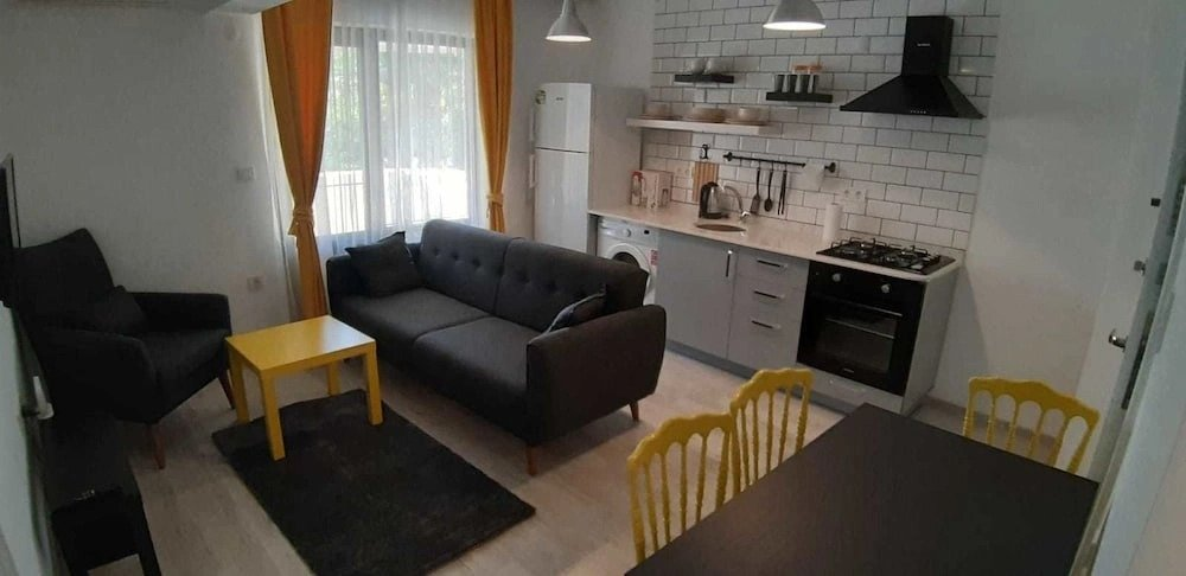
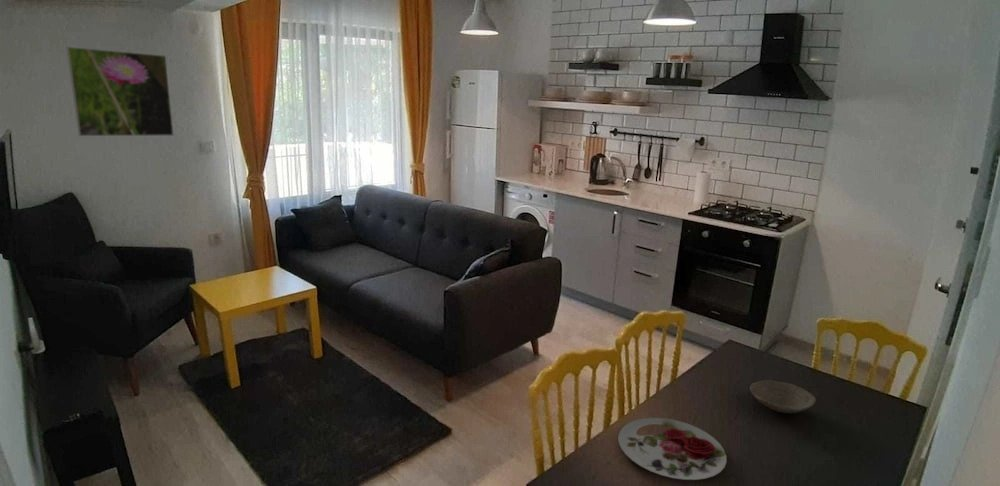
+ bowl (781, 400)
+ plate (671, 445)
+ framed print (123, 94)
